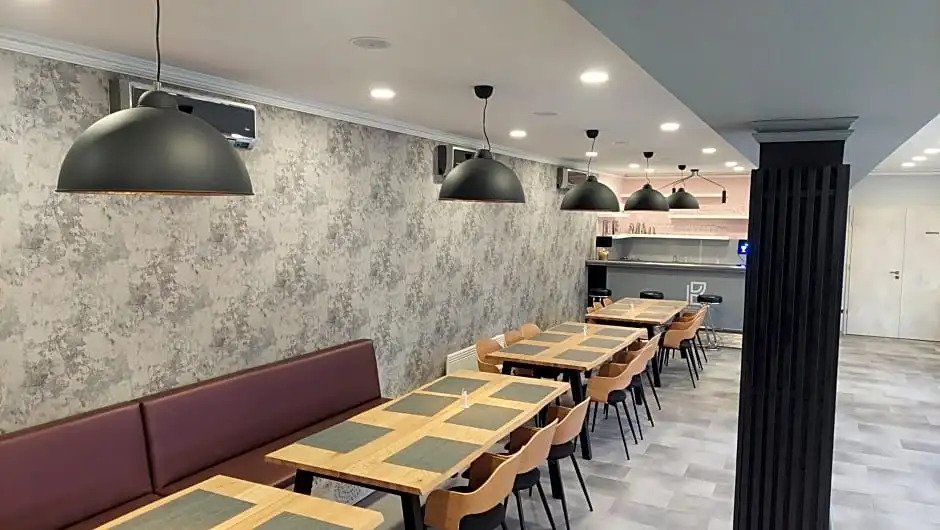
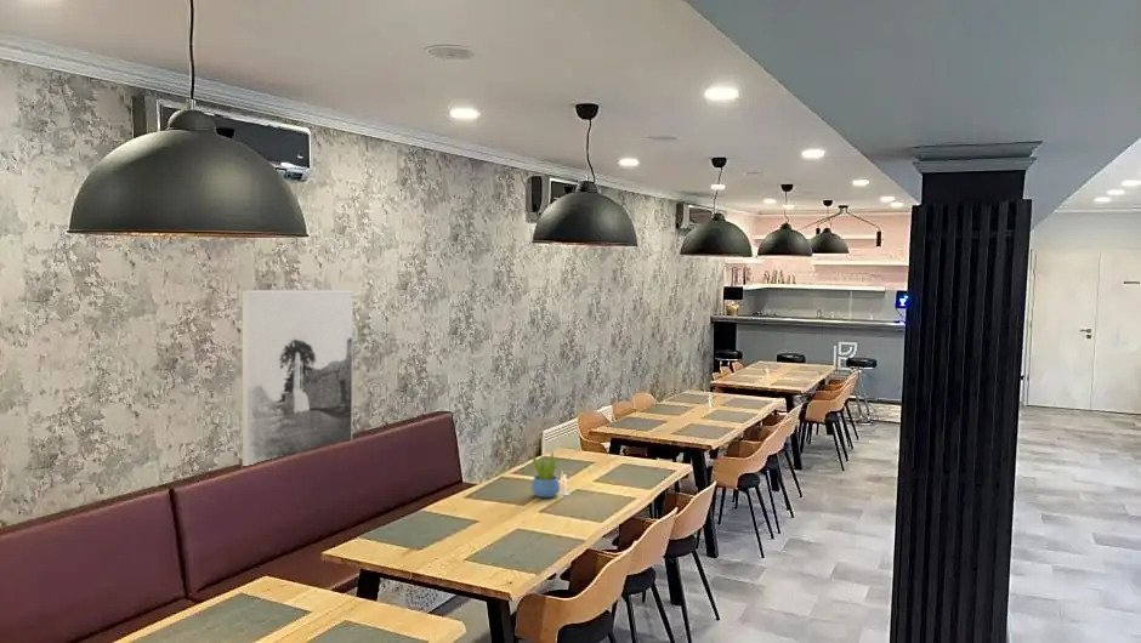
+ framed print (301, 385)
+ succulent plant (545, 473)
